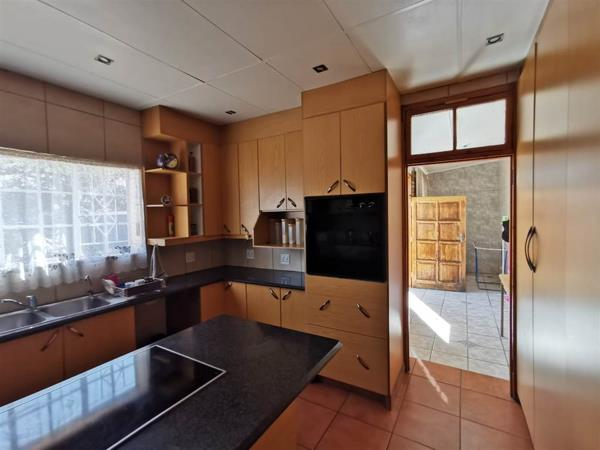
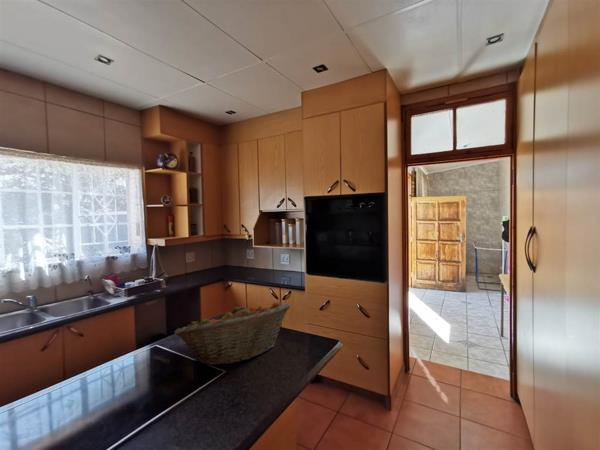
+ fruit basket (236, 326)
